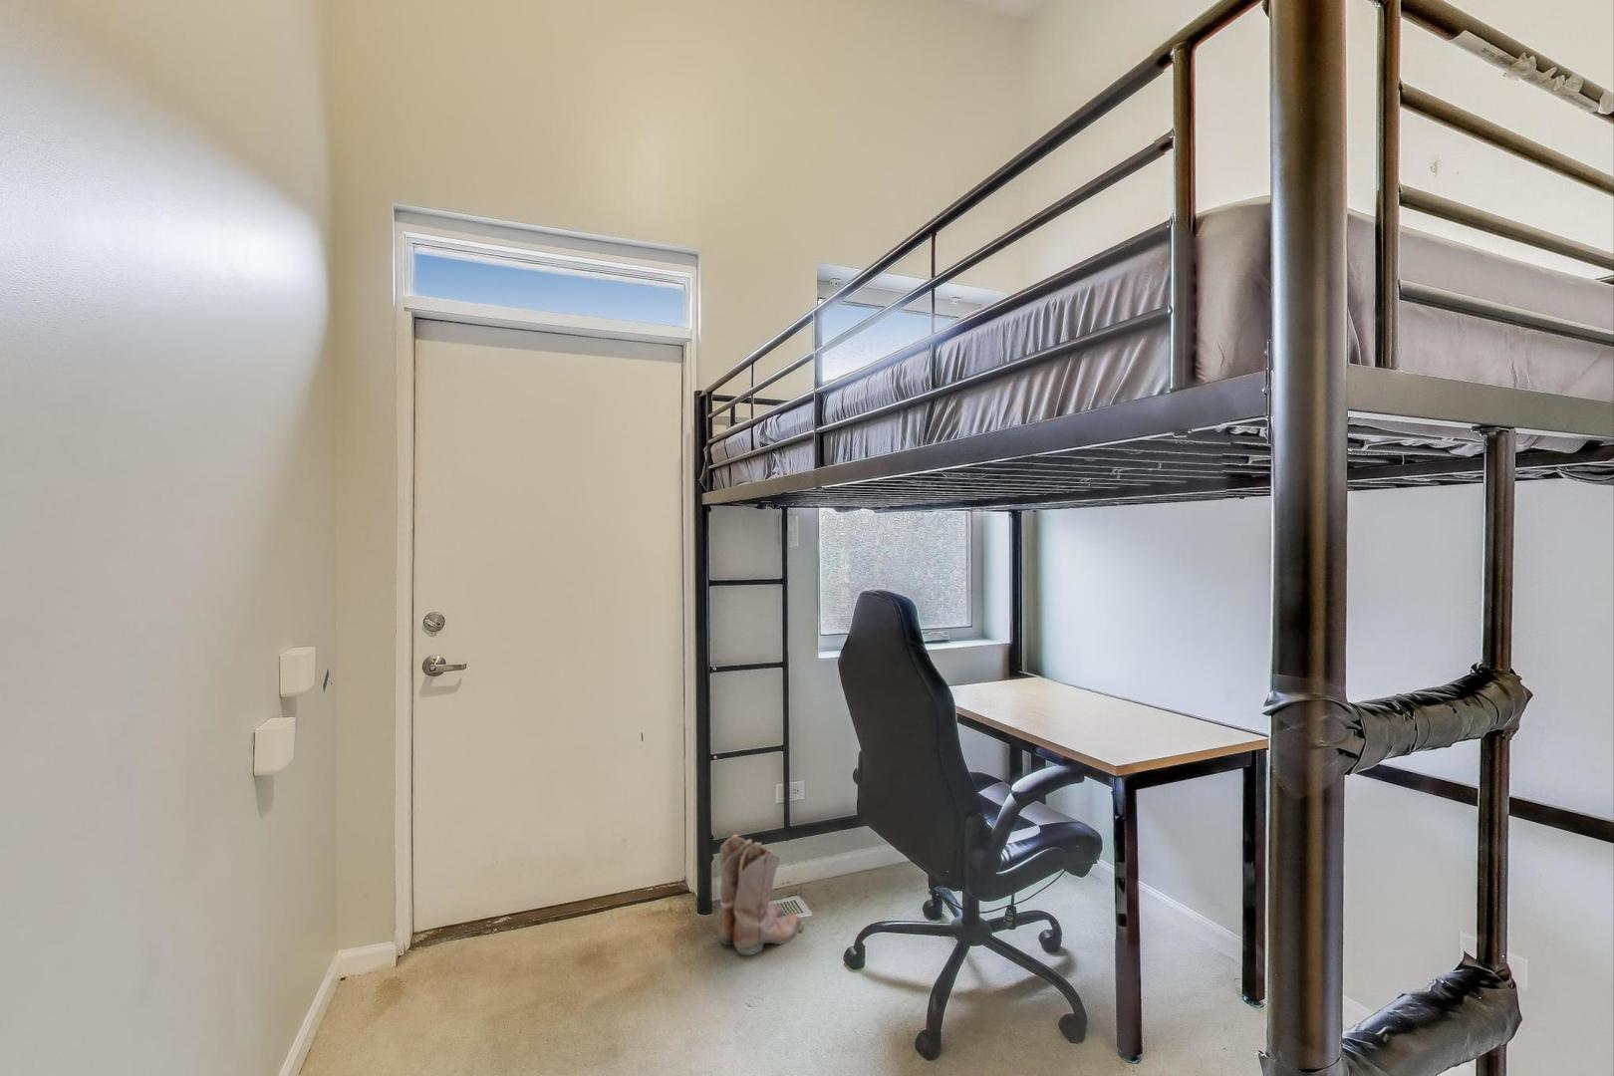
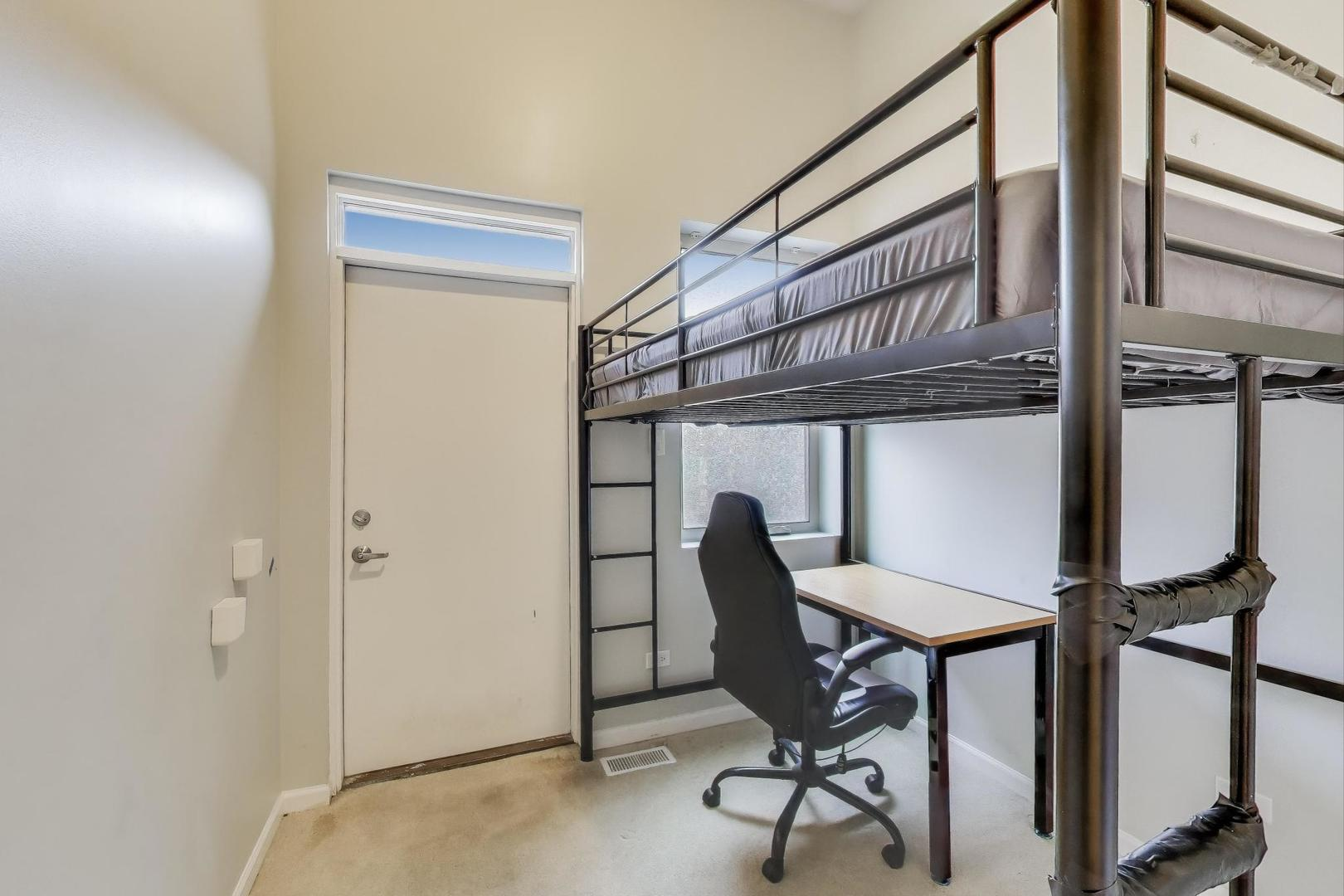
- boots (760, 884)
